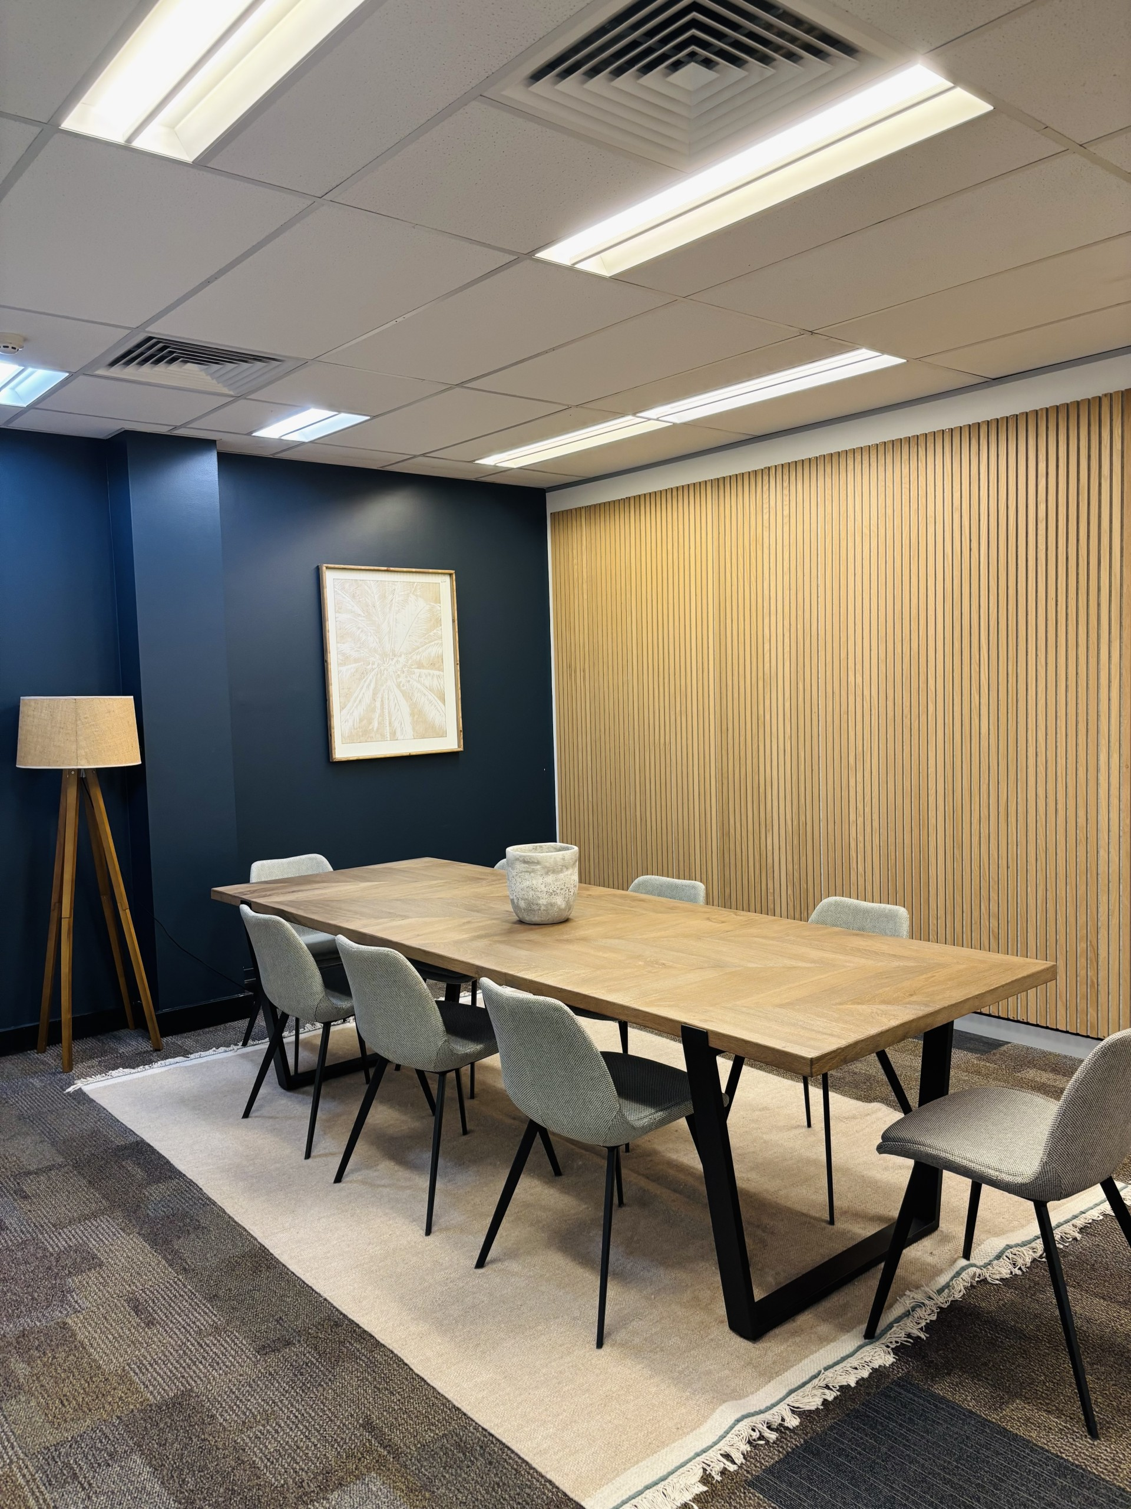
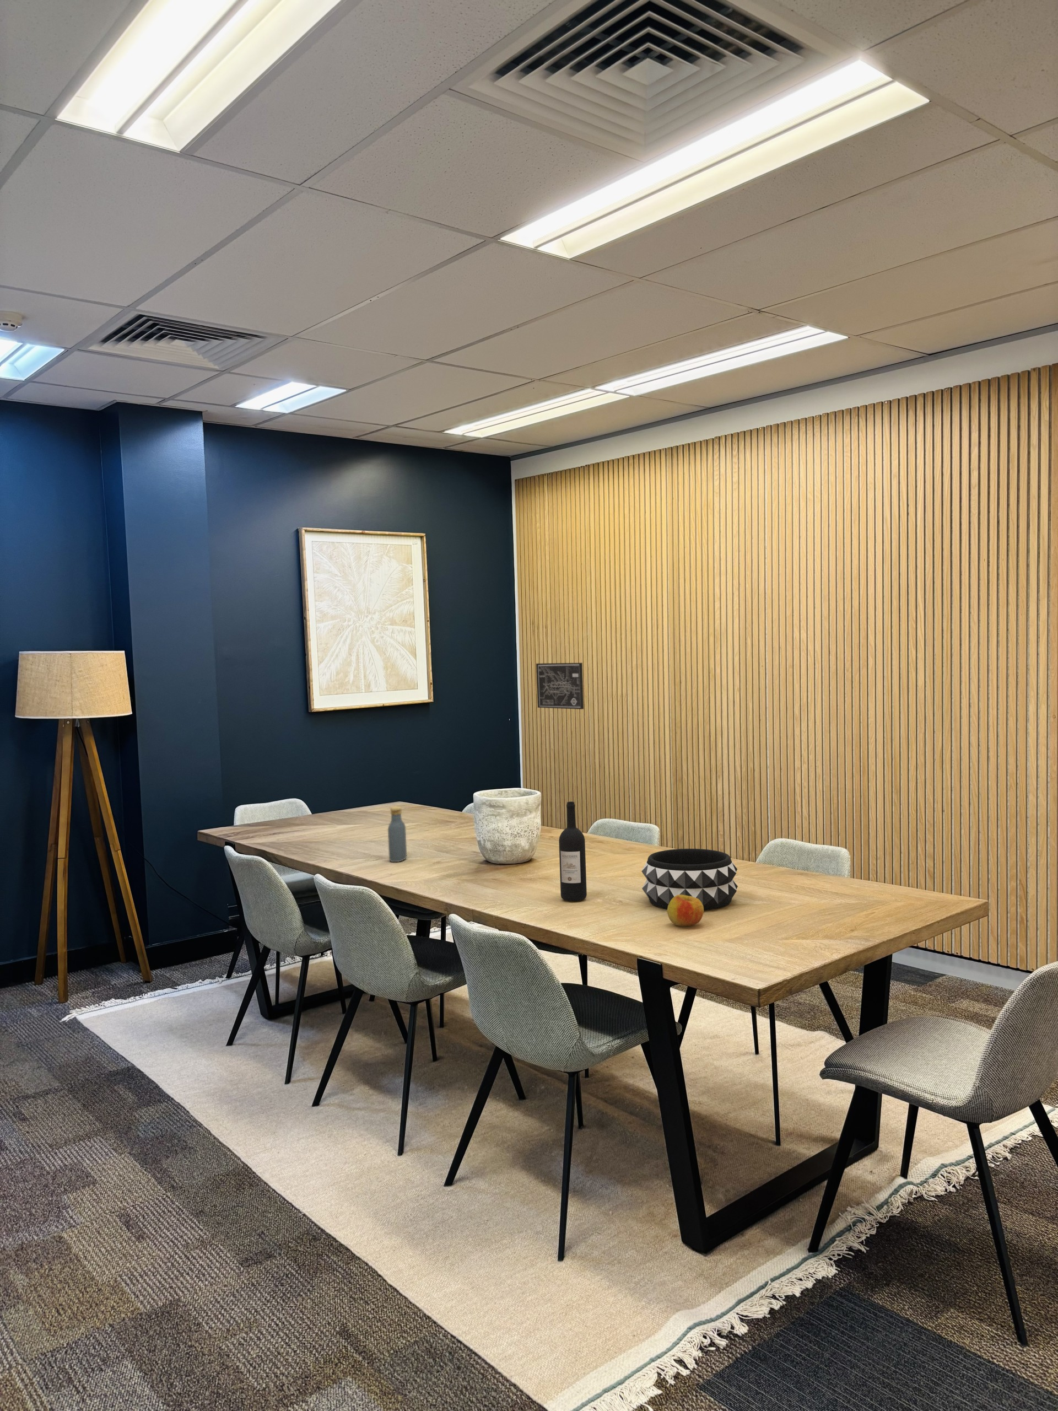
+ apple (685, 910)
+ wall art (559, 686)
+ decorative bowl (689, 879)
+ wine bottle (572, 850)
+ vodka (397, 833)
